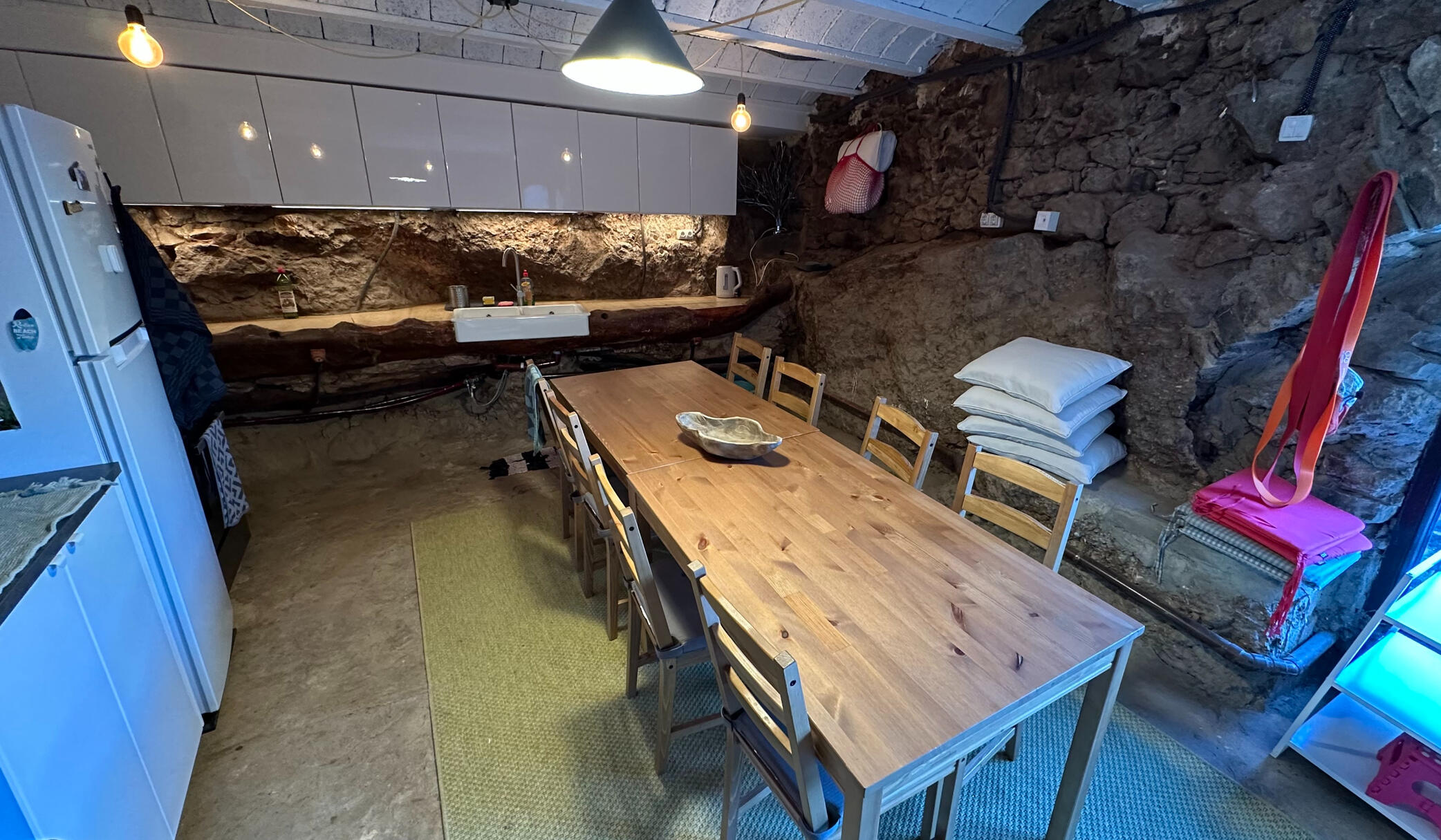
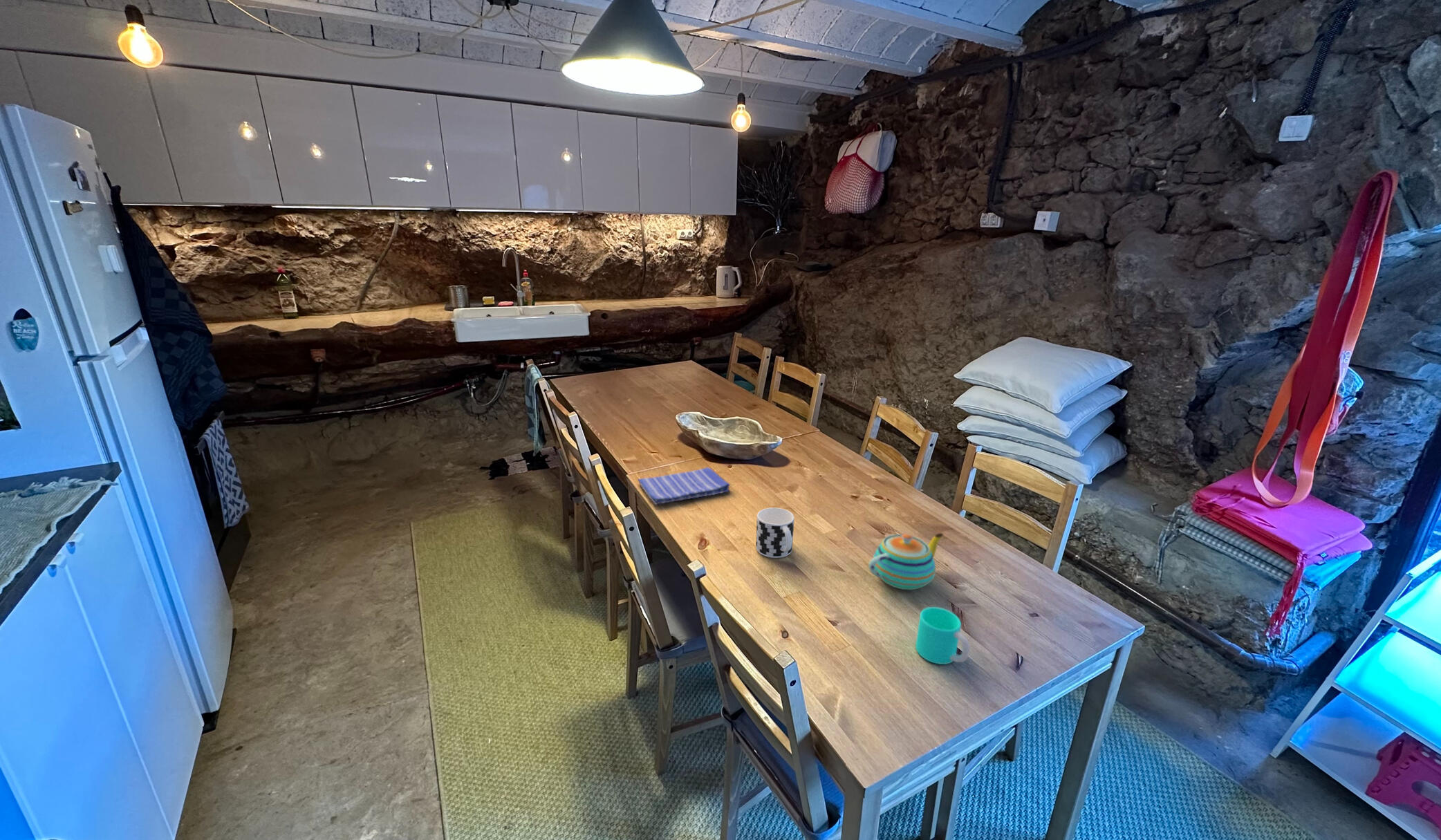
+ teapot (907, 557)
+ dish towel (684, 483)
+ cup (777, 535)
+ cup (944, 639)
